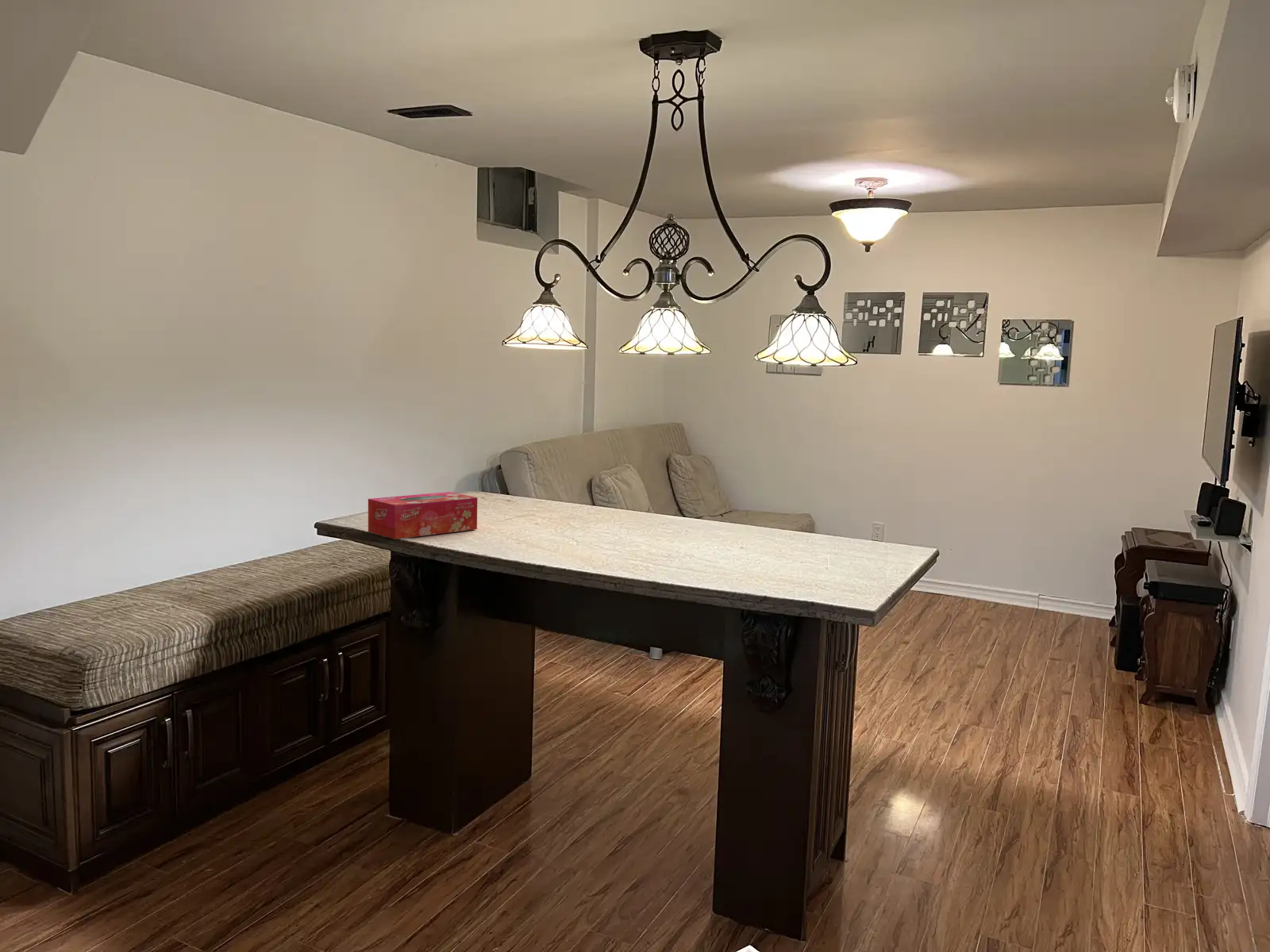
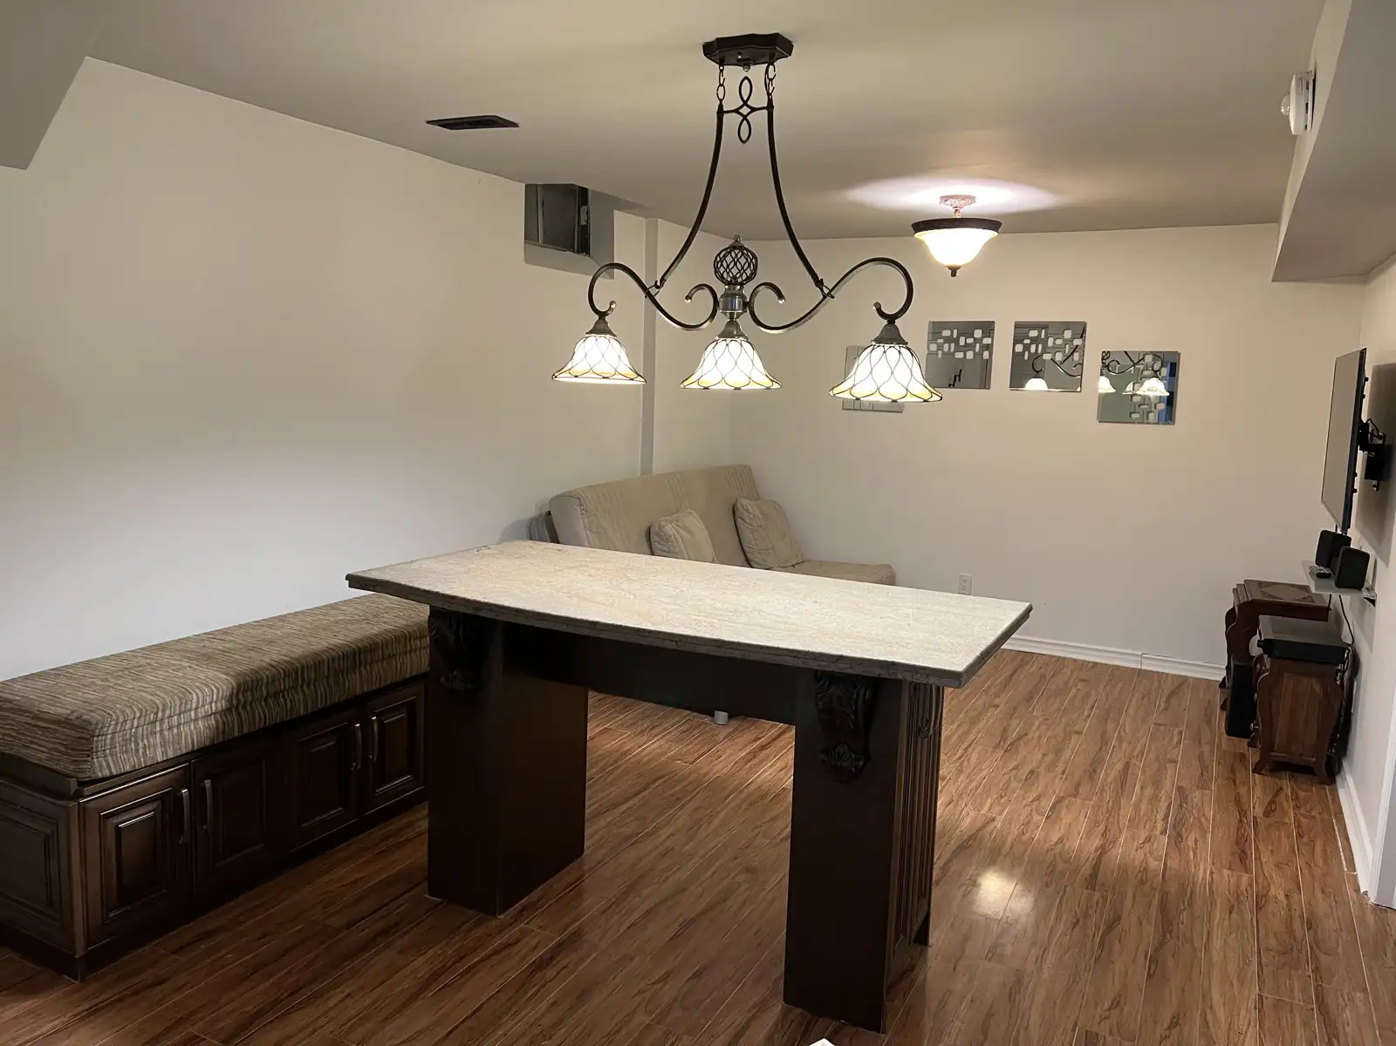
- tissue box (423, 514)
